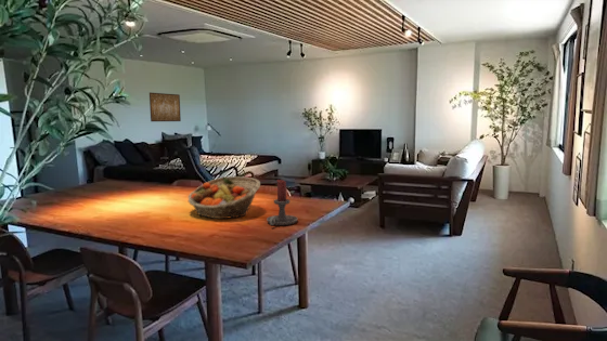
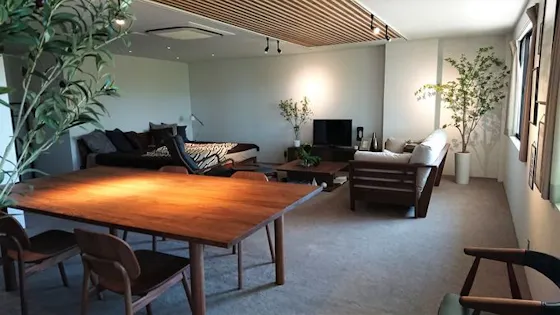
- candle holder (280, 201)
- fruit basket (224, 196)
- wall art (165, 107)
